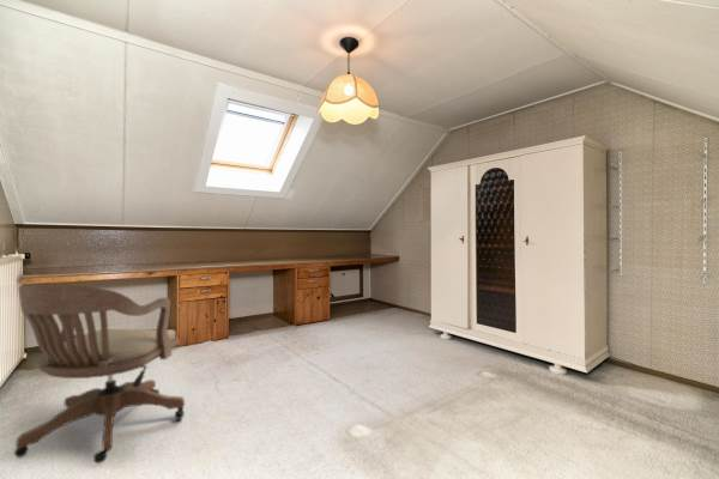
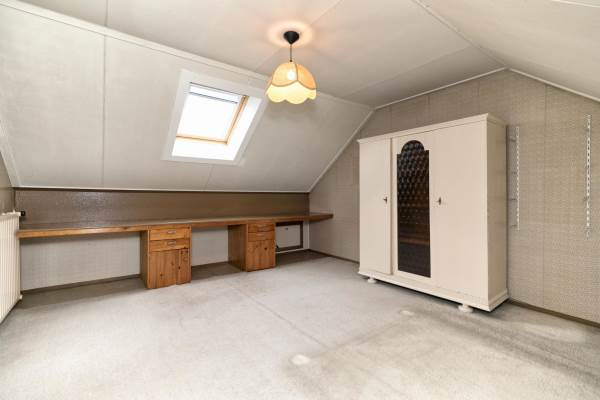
- chair (110, 350)
